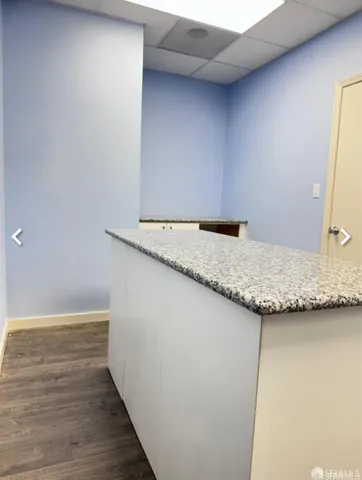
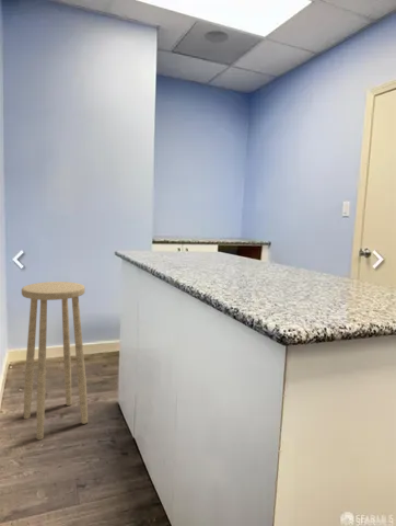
+ stool (63, 355)
